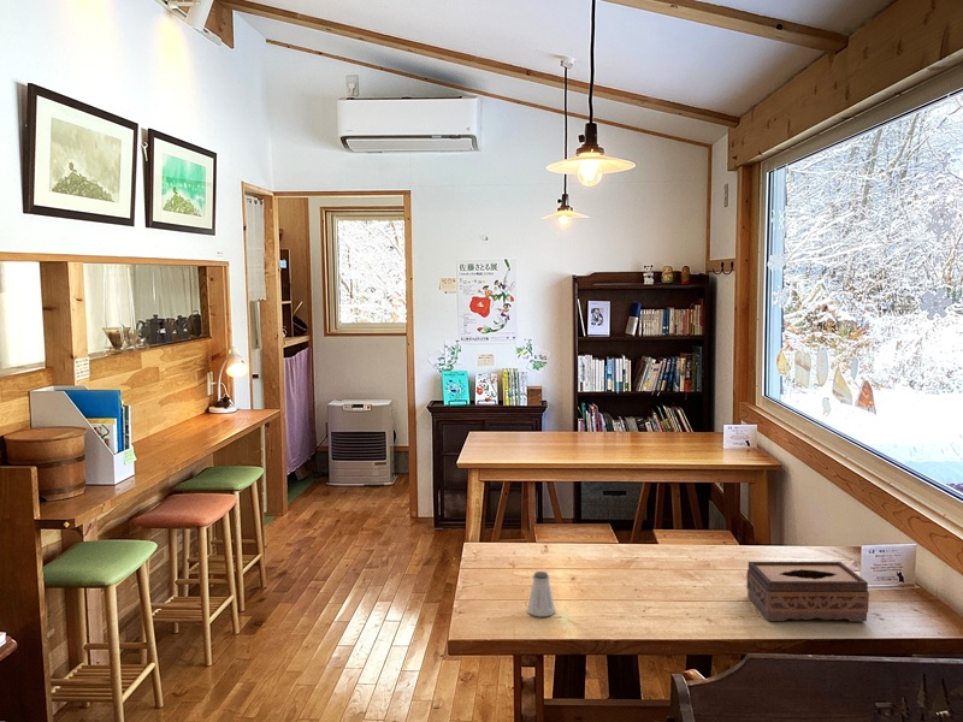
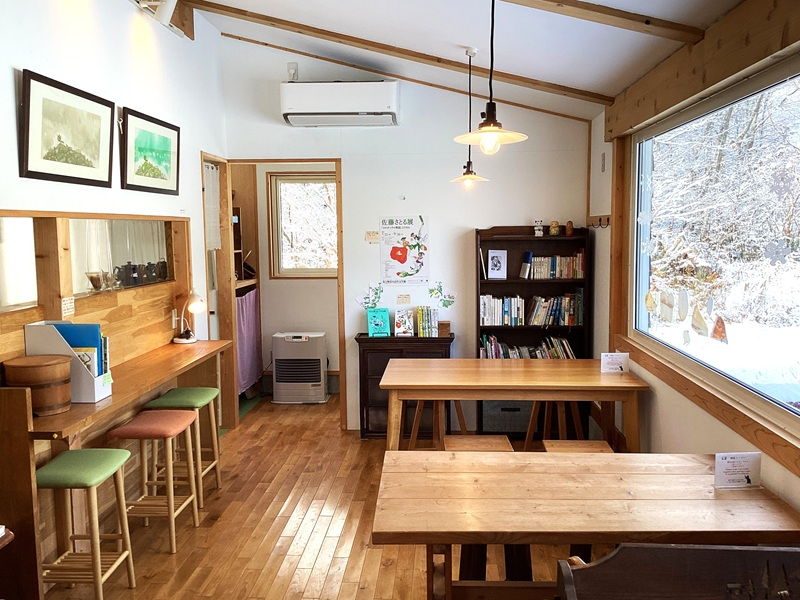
- tissue box (804, 590)
- saltshaker (540, 592)
